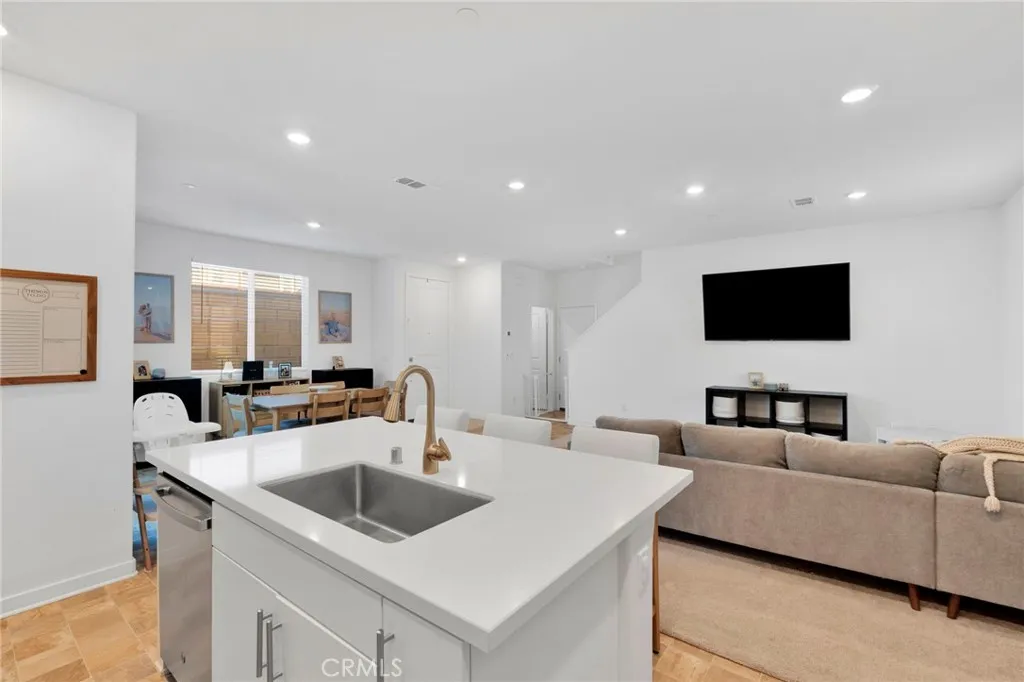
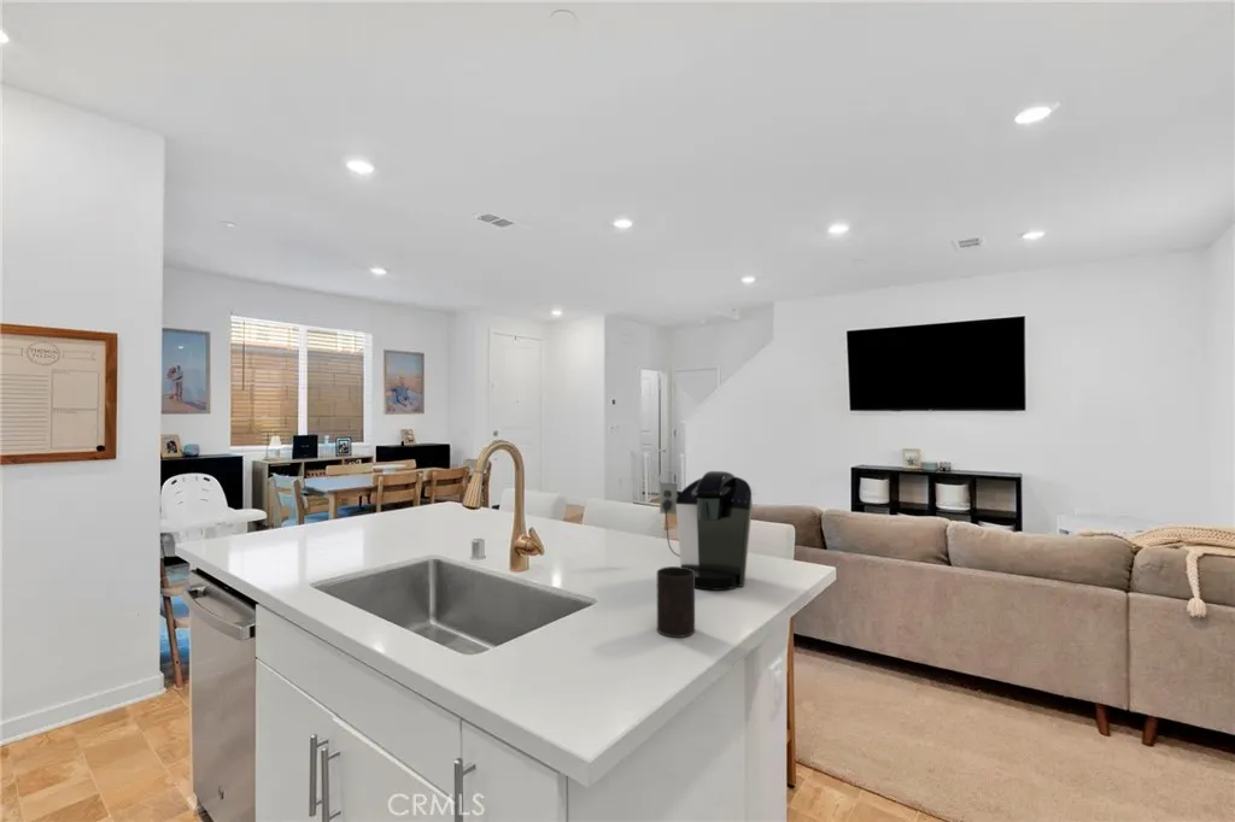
+ coffee maker (696, 523)
+ cup (675, 600)
